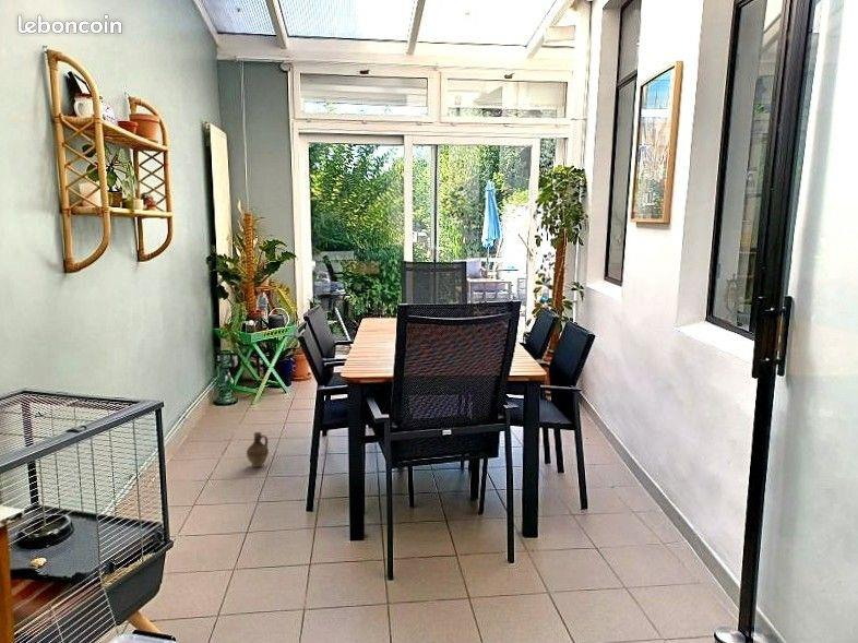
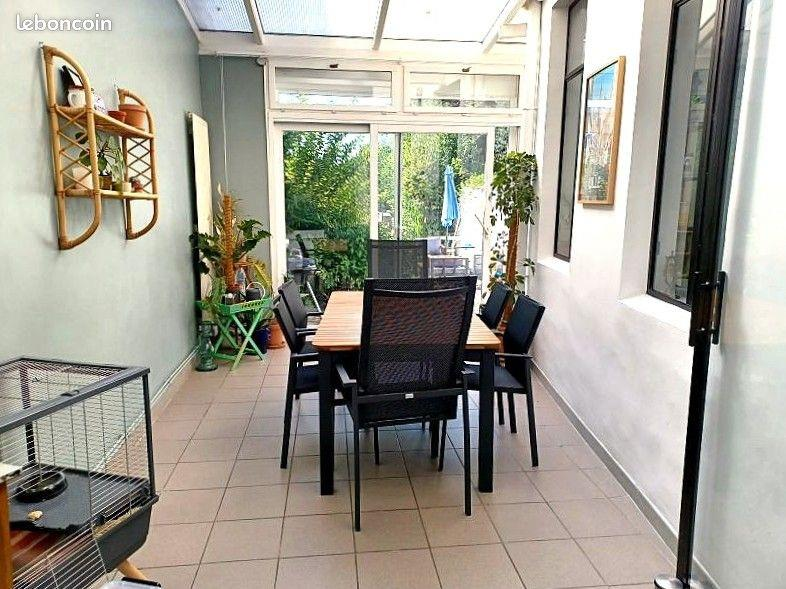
- ceramic jug (257, 449)
